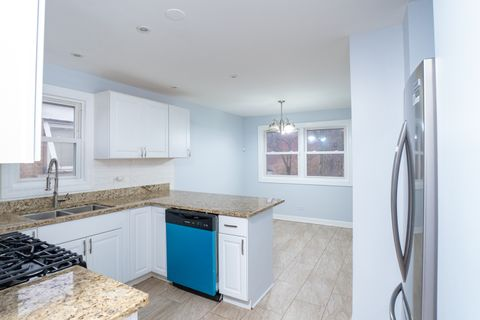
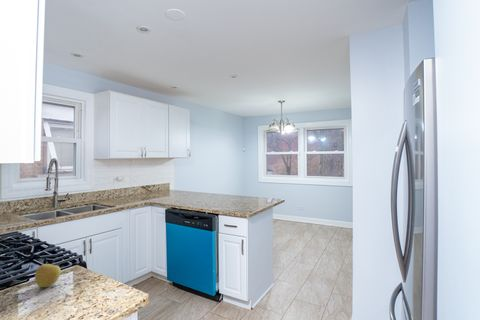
+ apple (47, 274)
